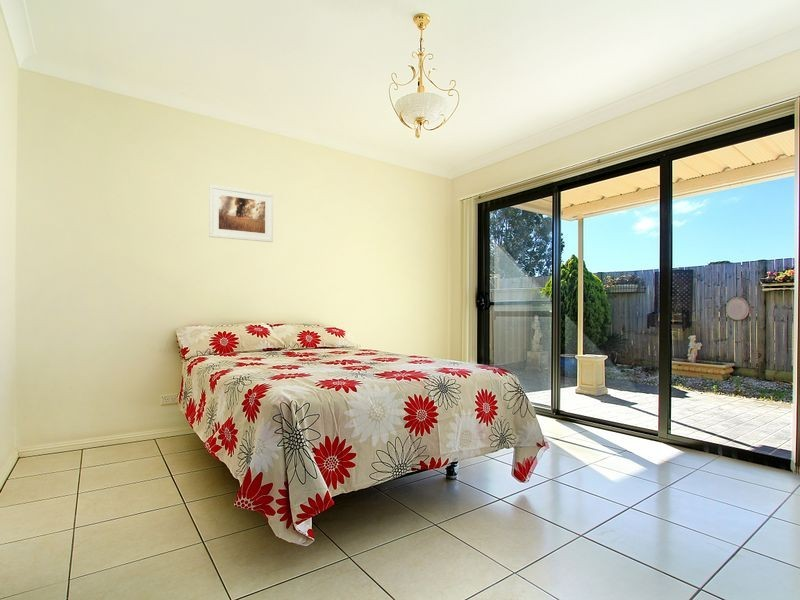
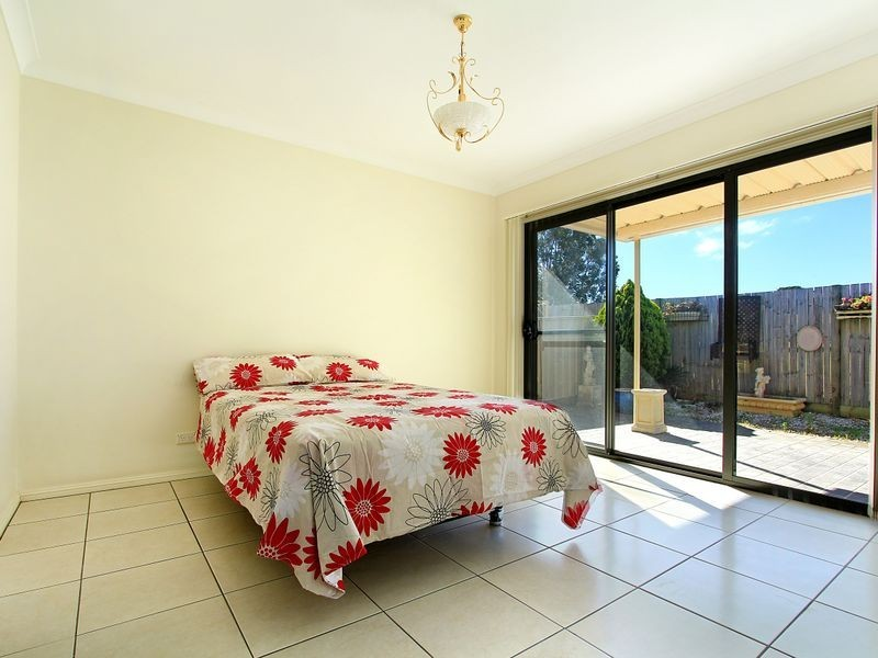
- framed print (242, 214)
